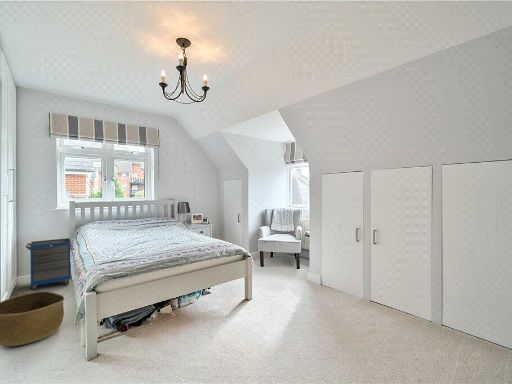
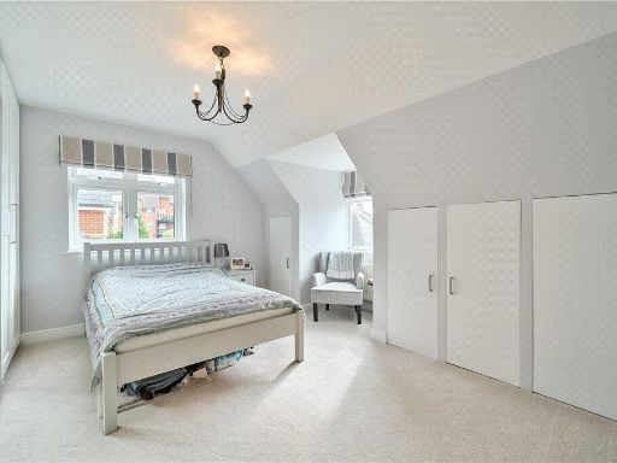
- basket (29, 318)
- cabinet (49, 263)
